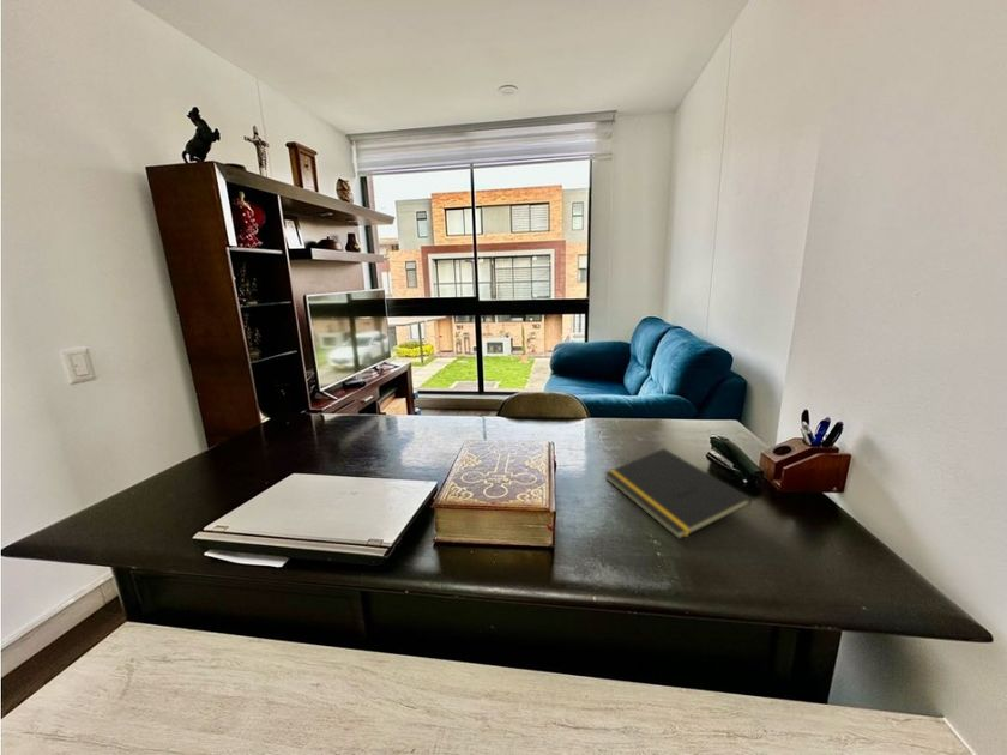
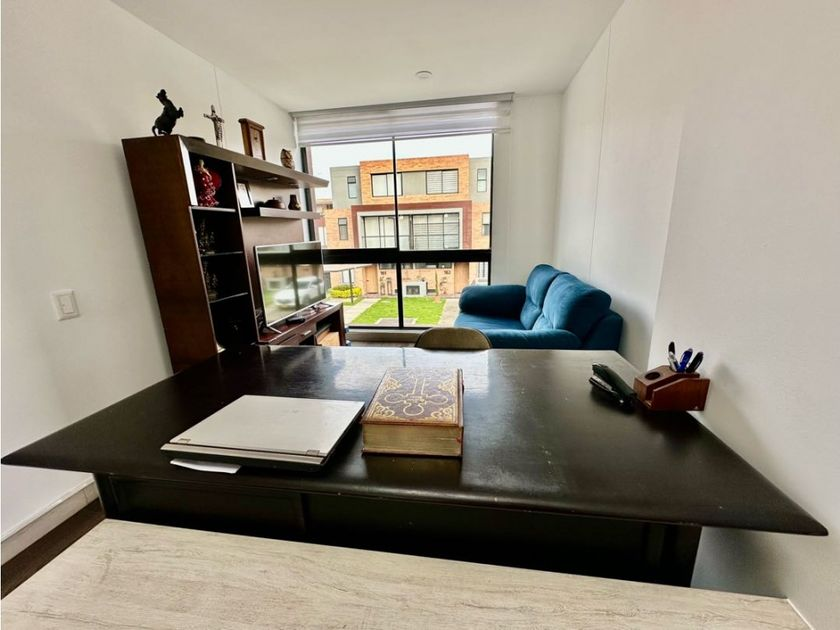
- notepad (670, 487)
